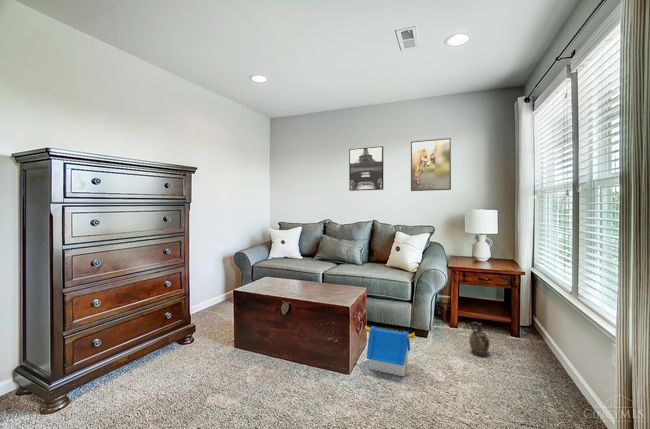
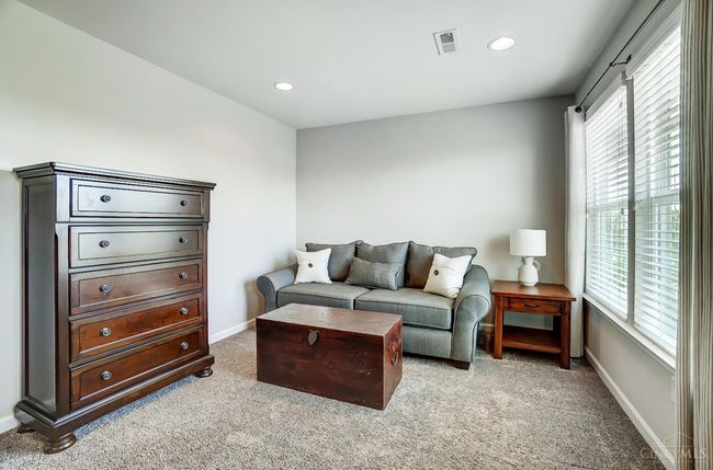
- wall art (366, 169)
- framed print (430, 165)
- toy house (388, 348)
- ceramic jug (479, 337)
